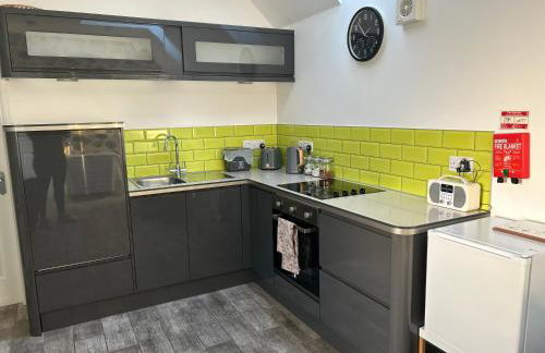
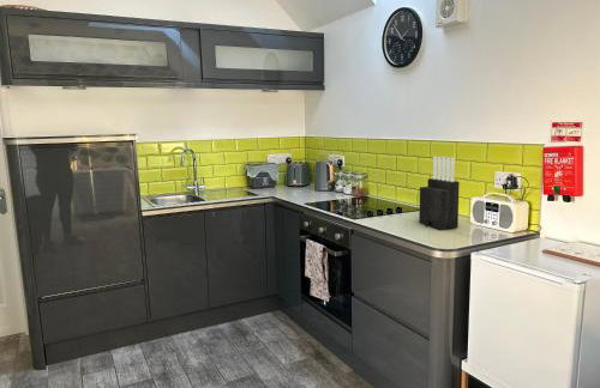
+ knife block (437, 192)
